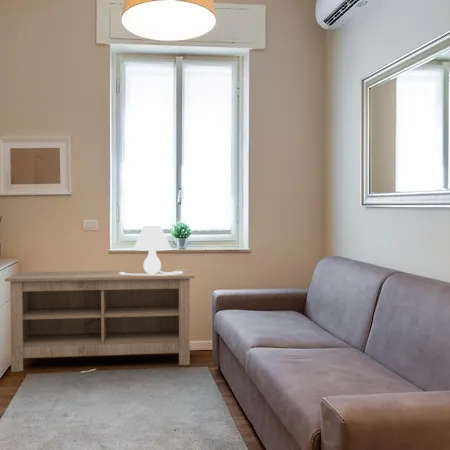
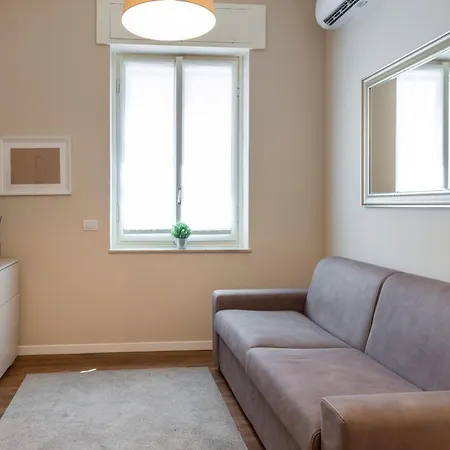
- table lamp (151, 249)
- storage bench (104, 317)
